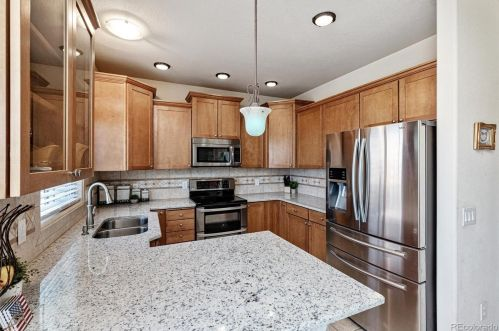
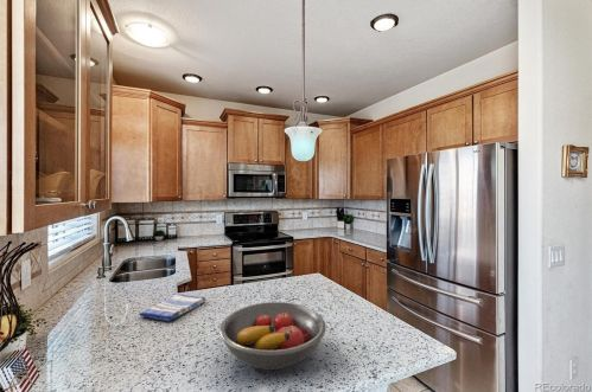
+ fruit bowl (273, 333)
+ dish towel (174, 304)
